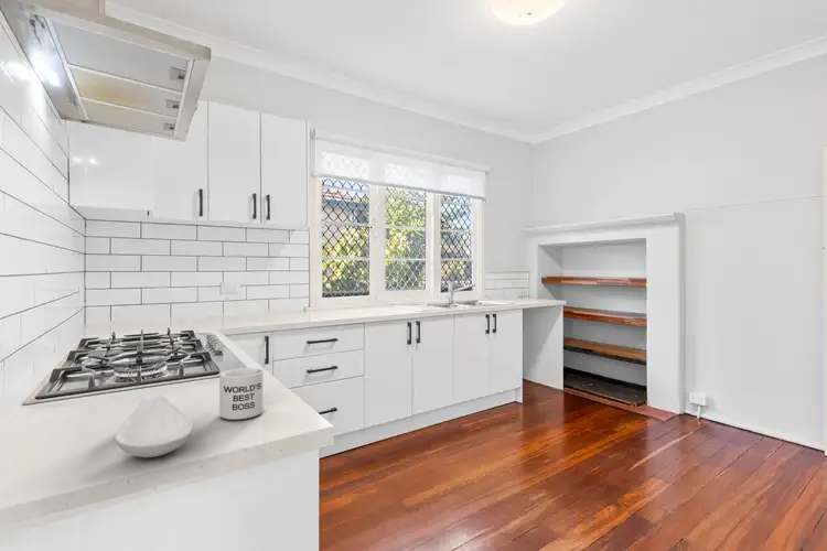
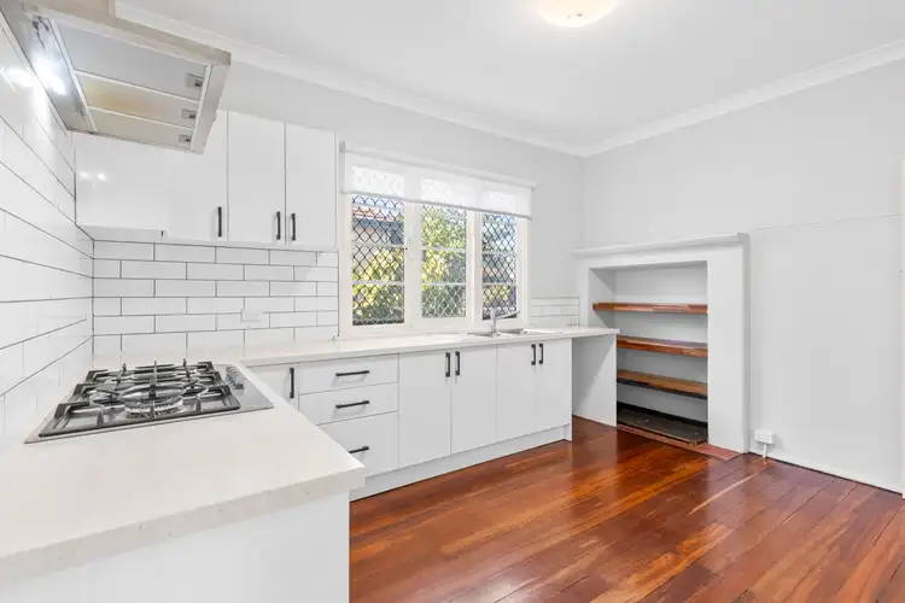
- mug (240, 390)
- spoon rest (153, 421)
